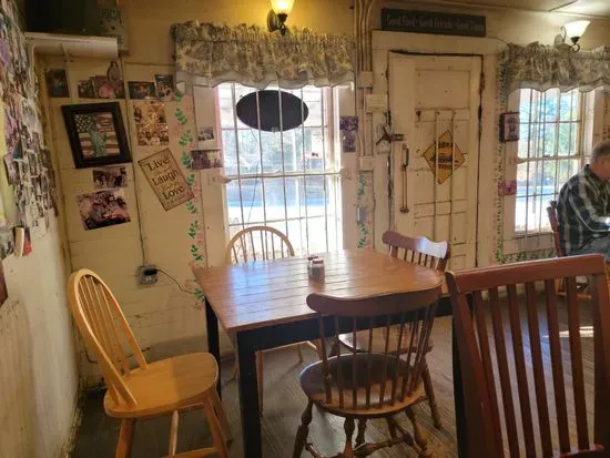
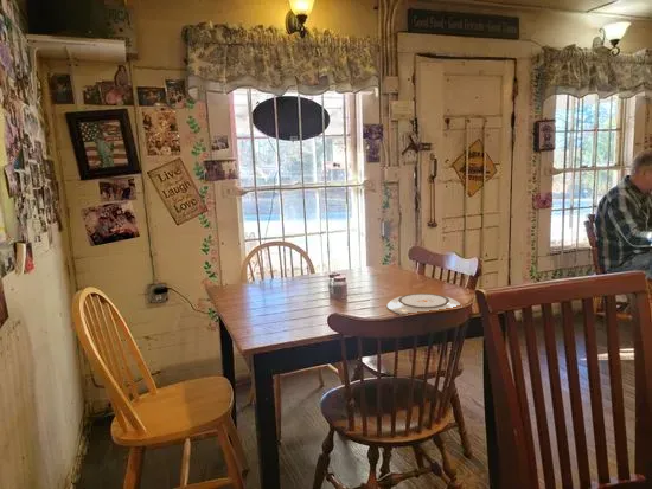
+ plate (423, 302)
